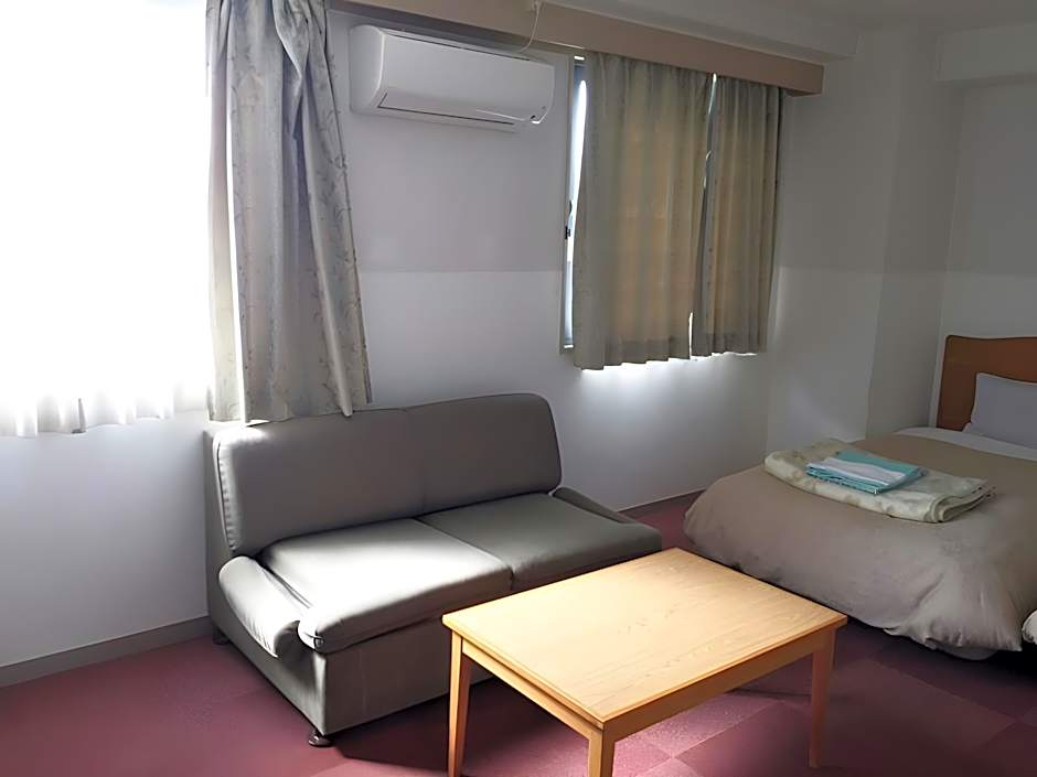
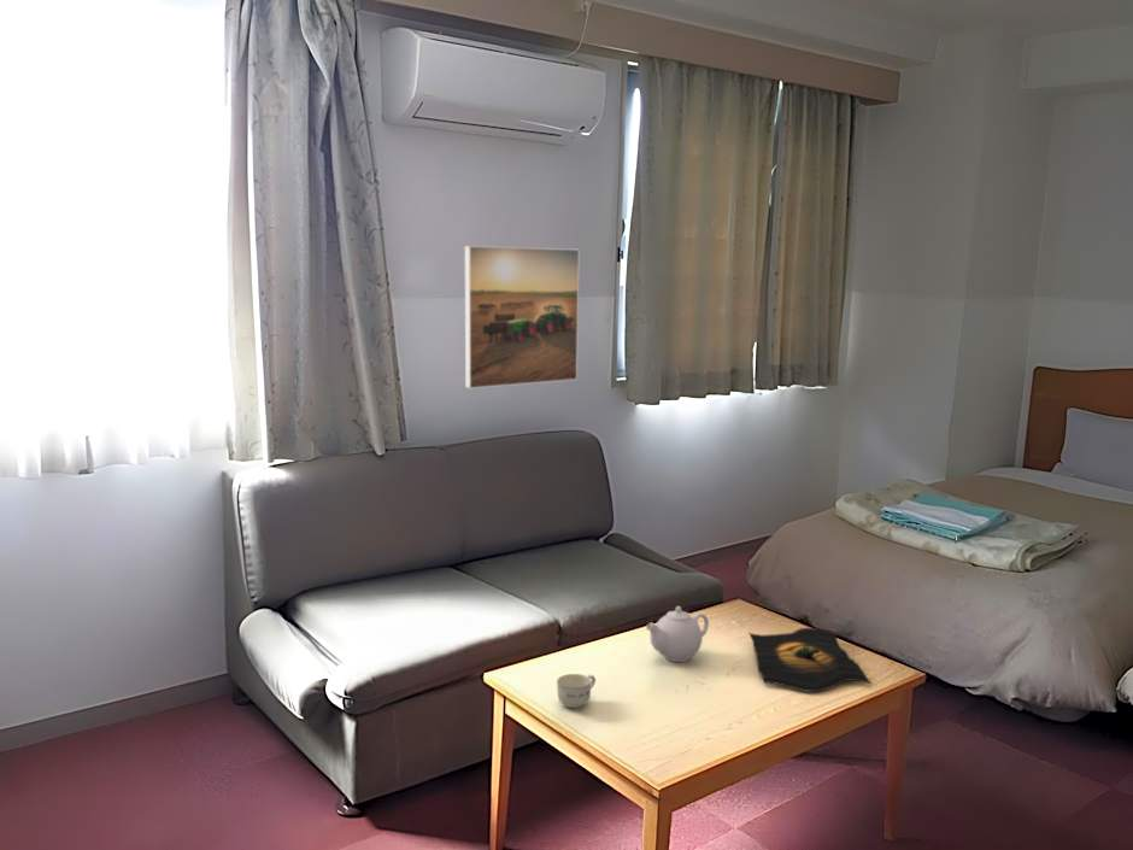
+ cup (577, 690)
+ teapot (677, 632)
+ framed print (523, 316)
+ tequila (804, 652)
